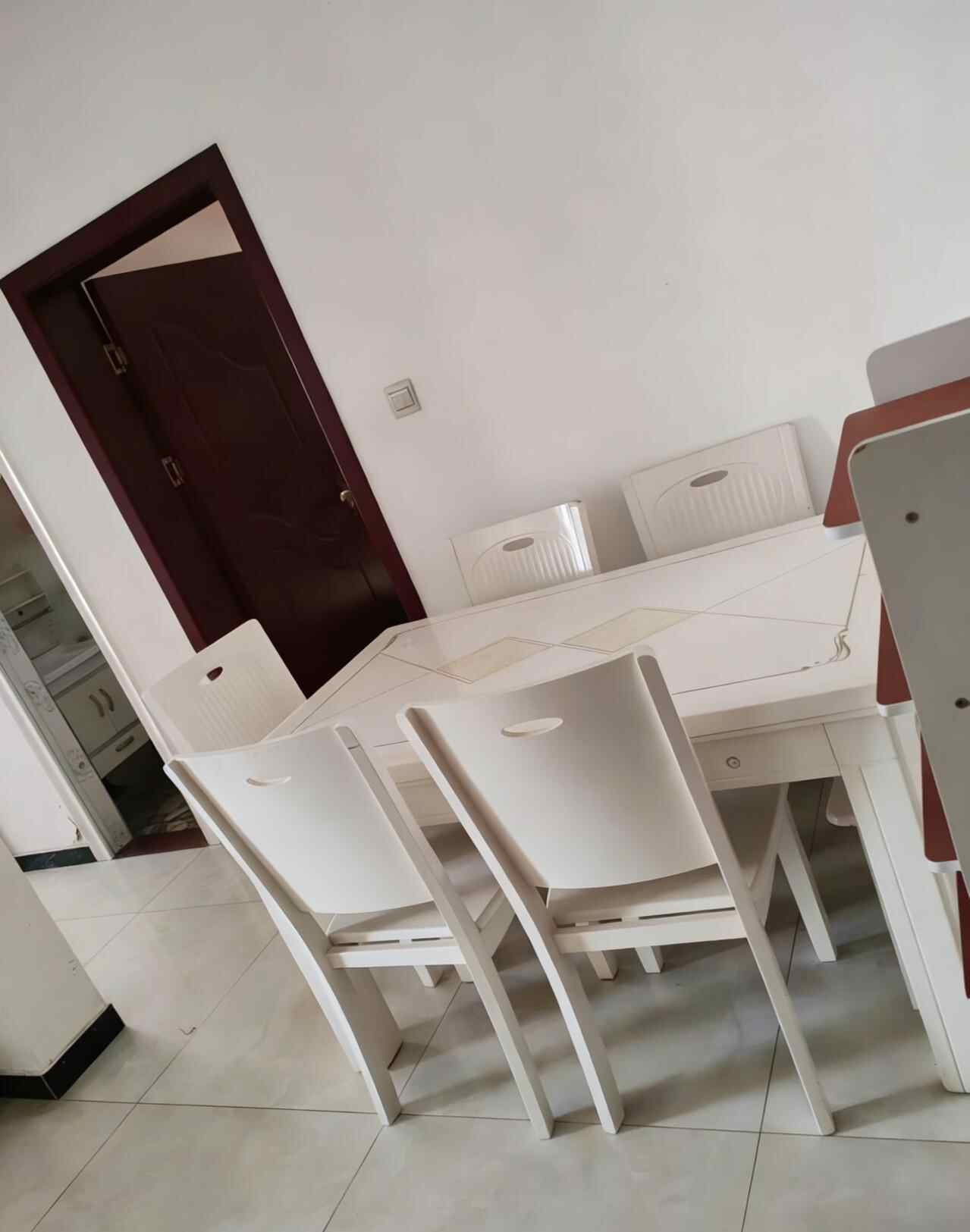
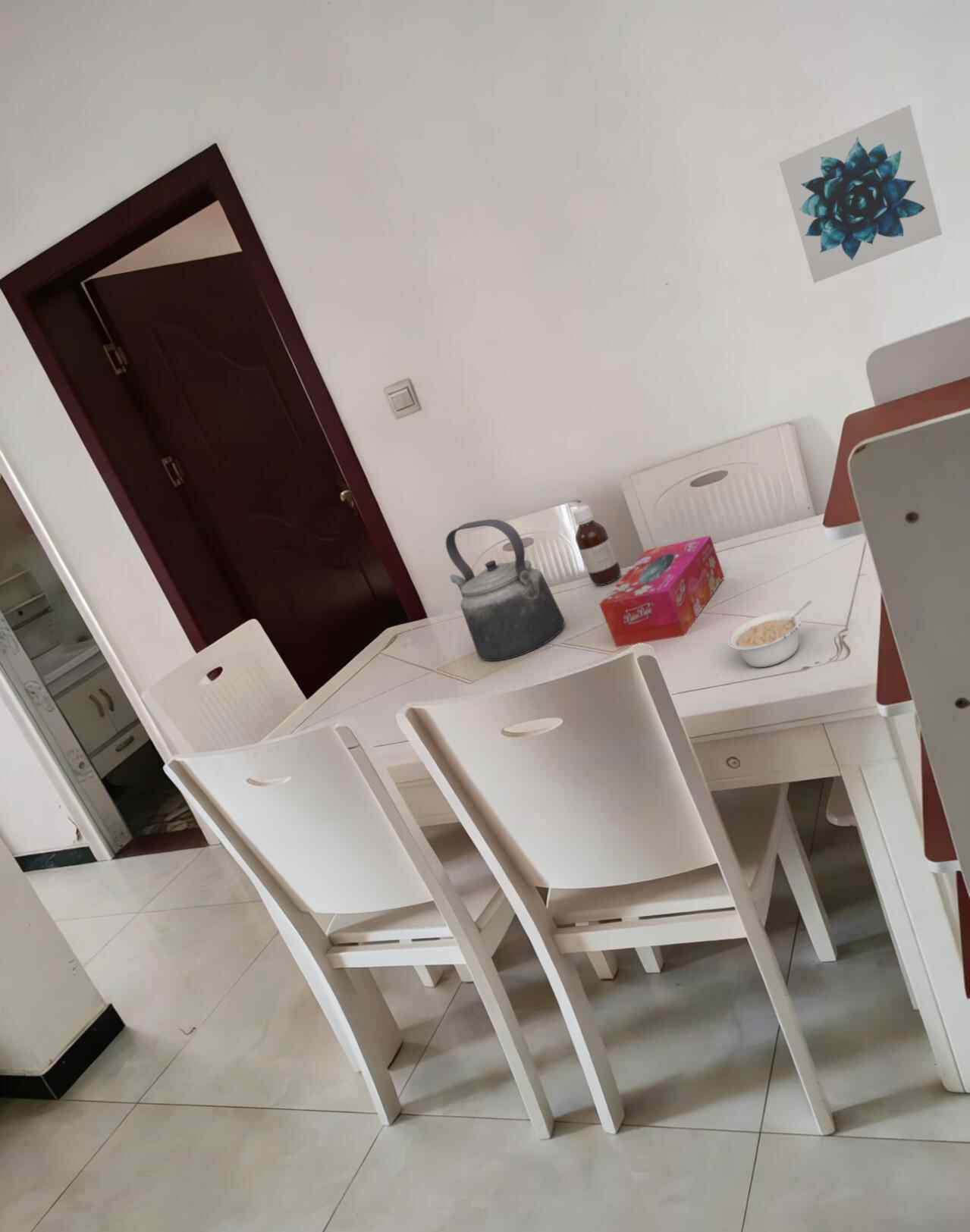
+ kettle (492, 583)
+ legume (769, 638)
+ wall art (859, 197)
+ bottle (594, 544)
+ tissue box (664, 590)
